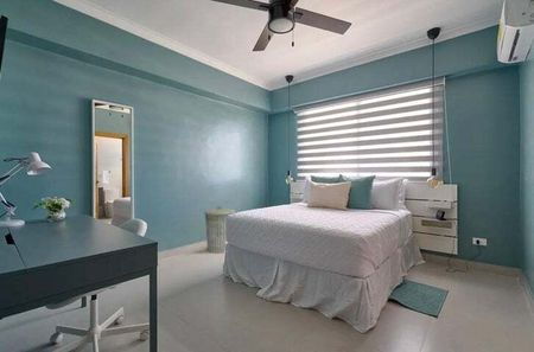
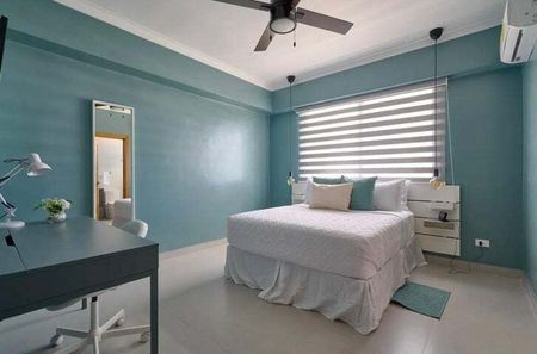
- trash can (220, 228)
